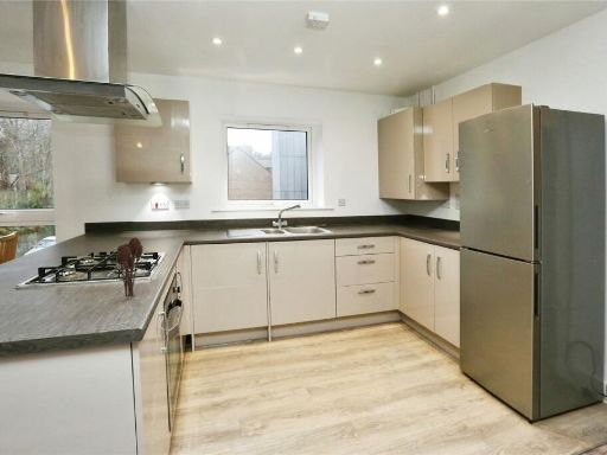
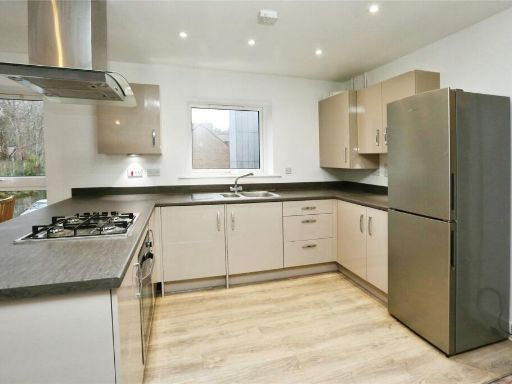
- utensil holder (129, 267)
